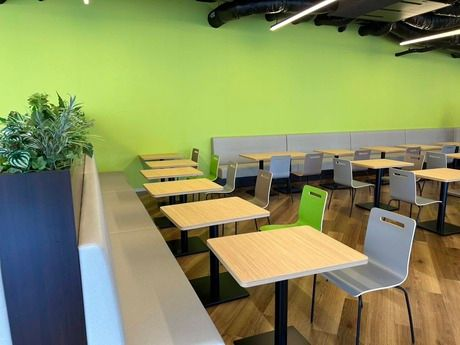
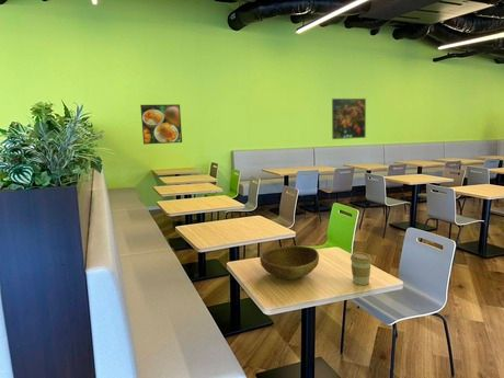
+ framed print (348, 118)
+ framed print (161, 124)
+ coffee cup (360, 267)
+ bowl (289, 264)
